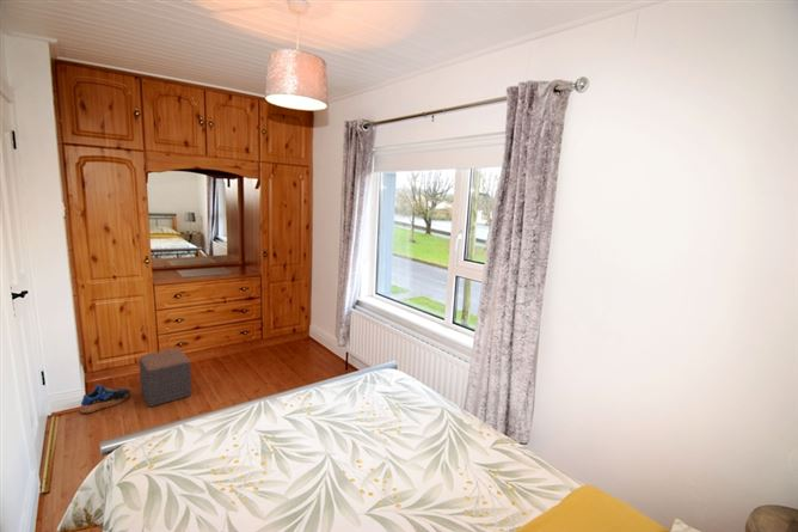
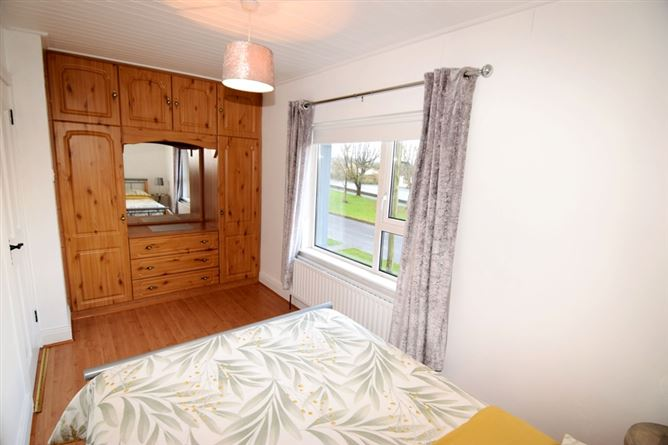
- shoe (105, 393)
- footstool (165, 374)
